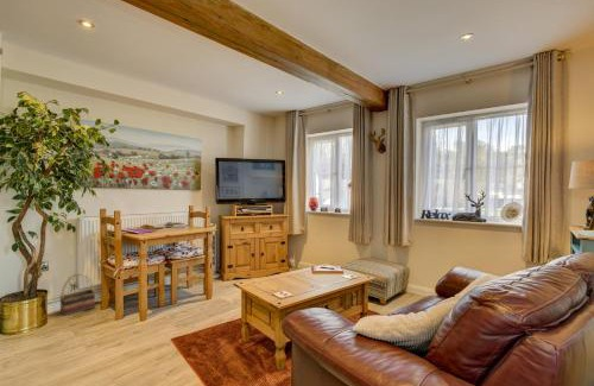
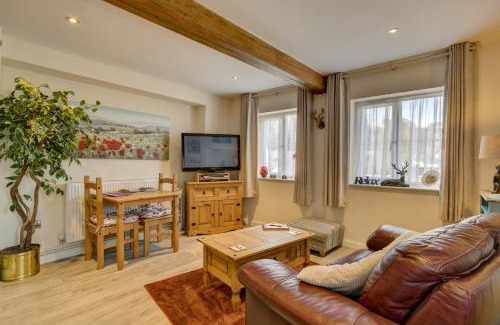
- basket (77, 292)
